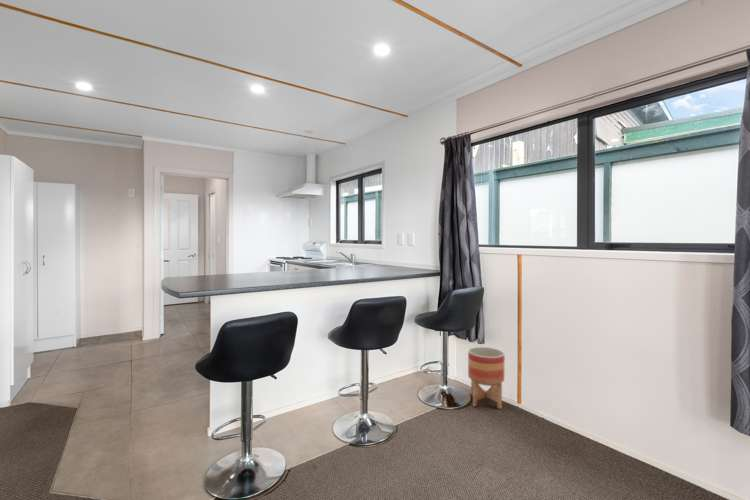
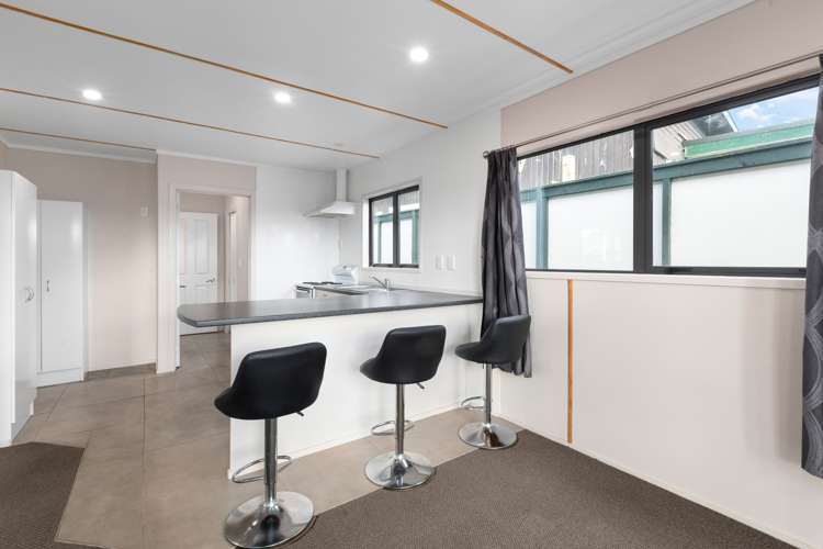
- planter (485, 376)
